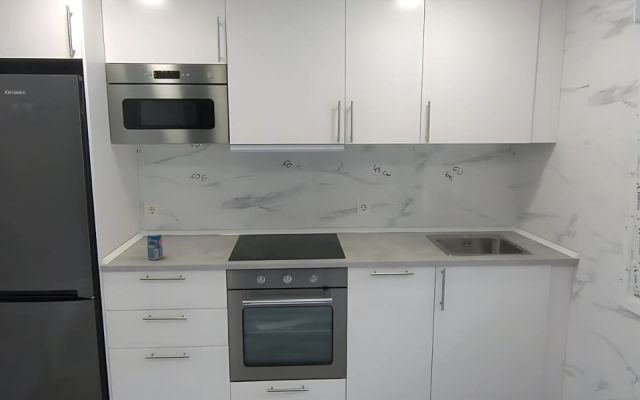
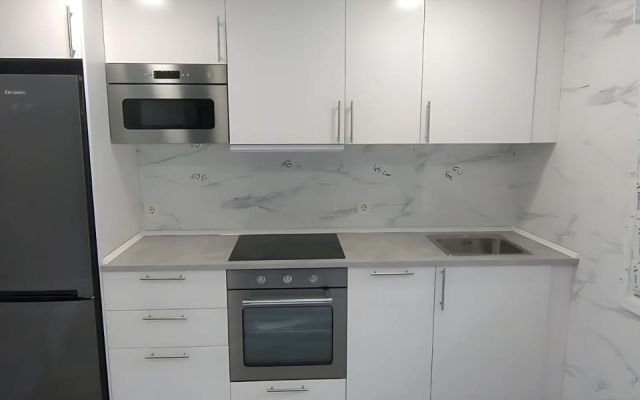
- beverage can (154, 246)
